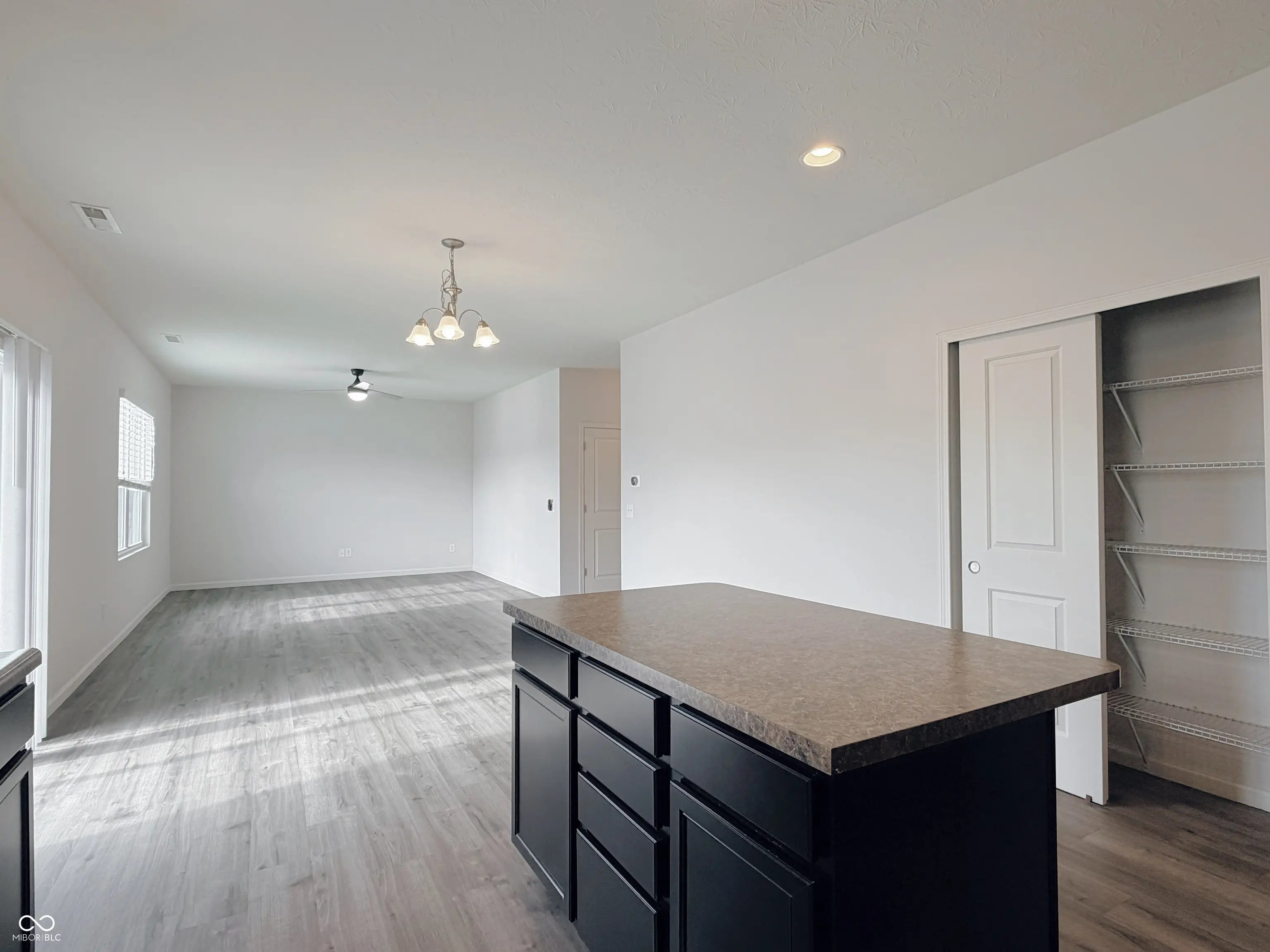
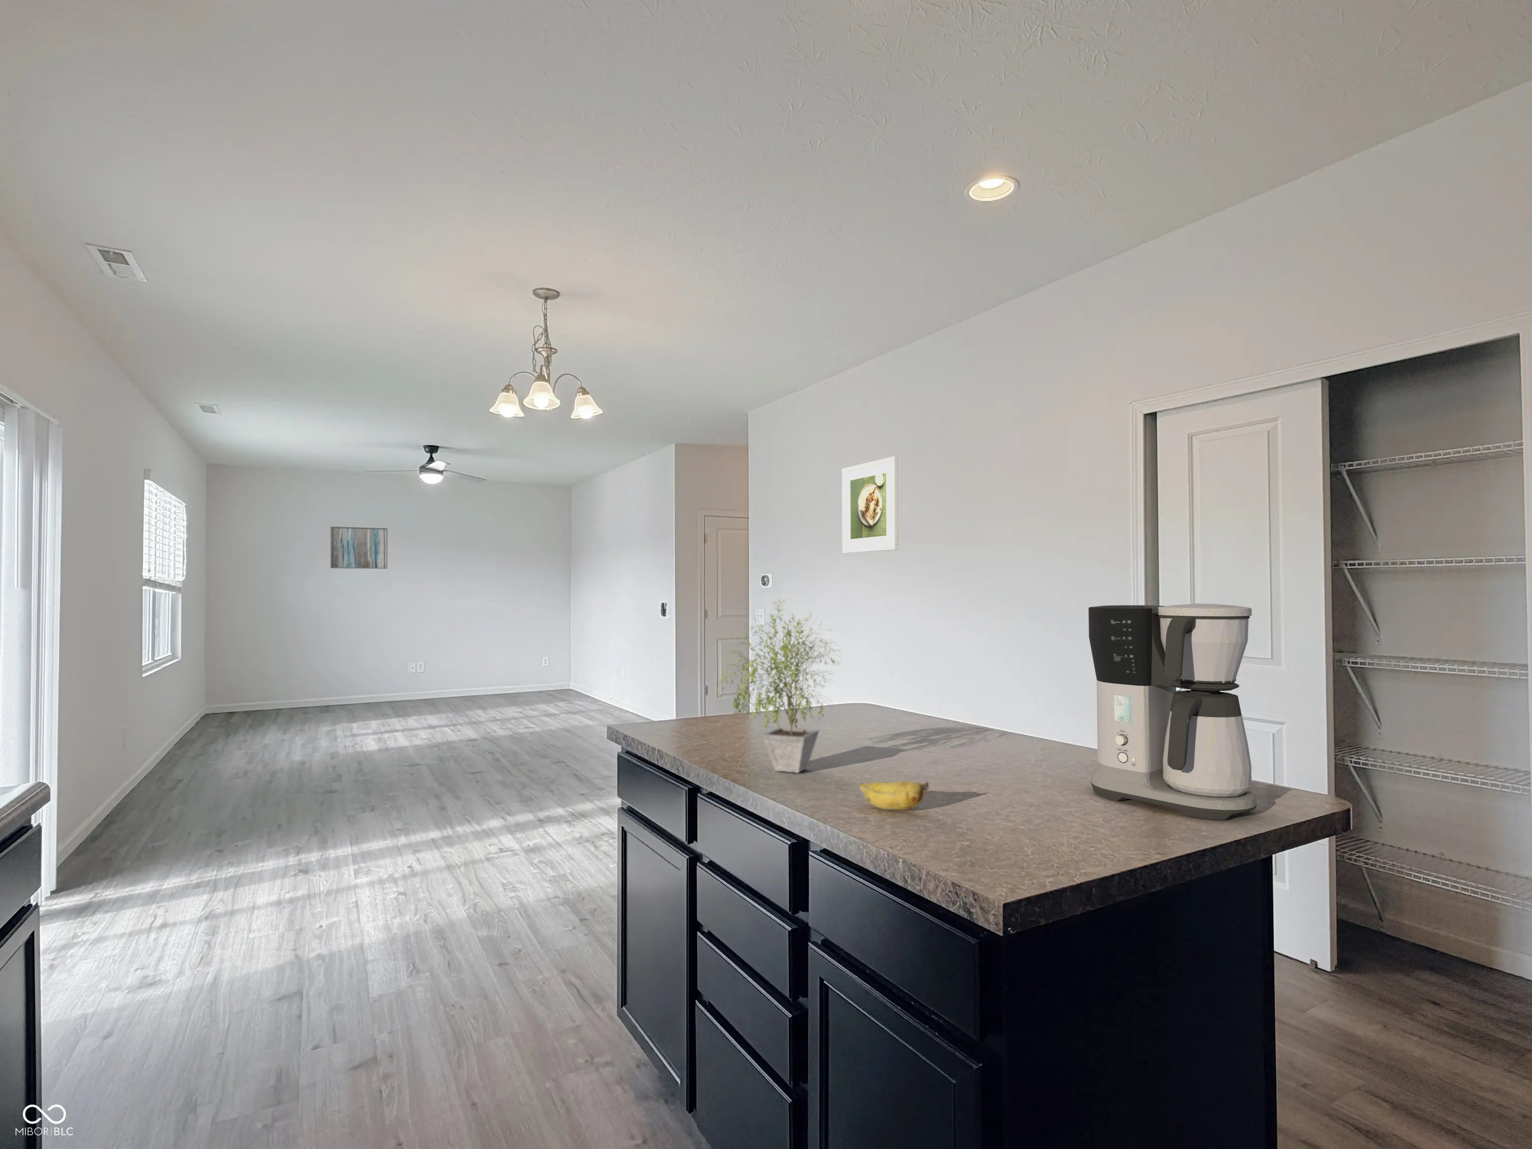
+ wall art (359, 548)
+ potted plant (779, 684)
+ banana (891, 794)
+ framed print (869, 507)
+ coffee maker (1162, 702)
